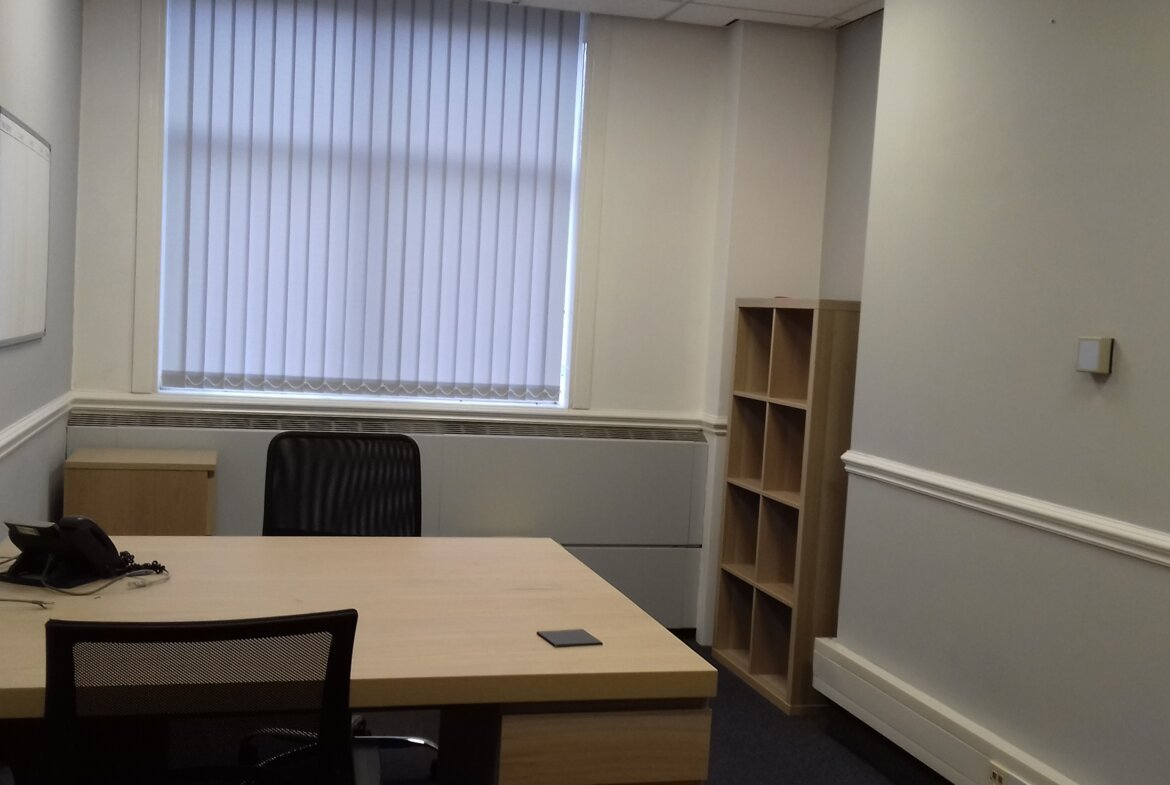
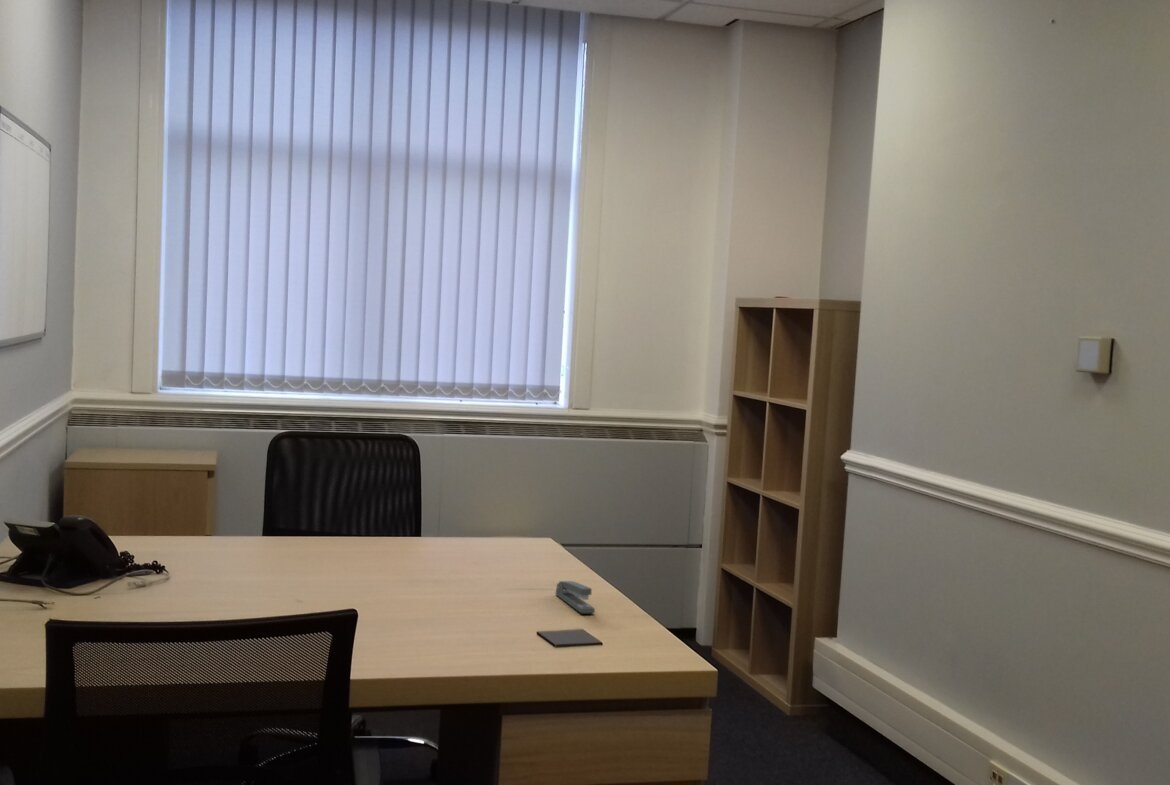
+ stapler (575, 592)
